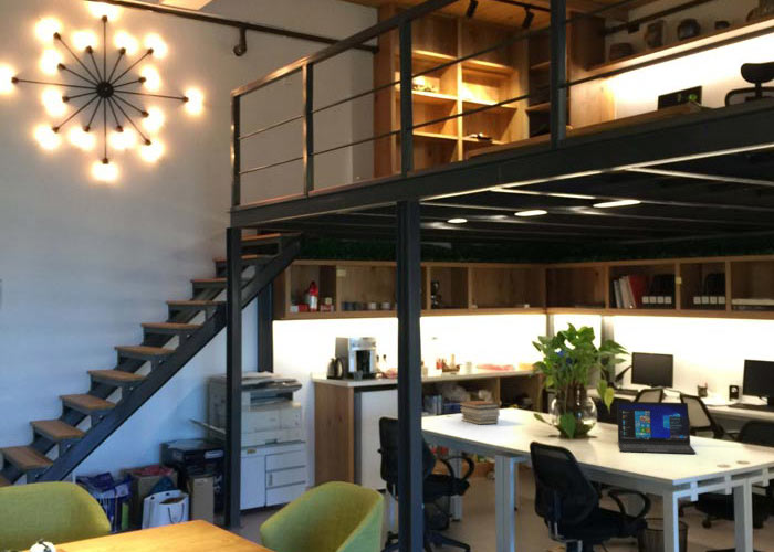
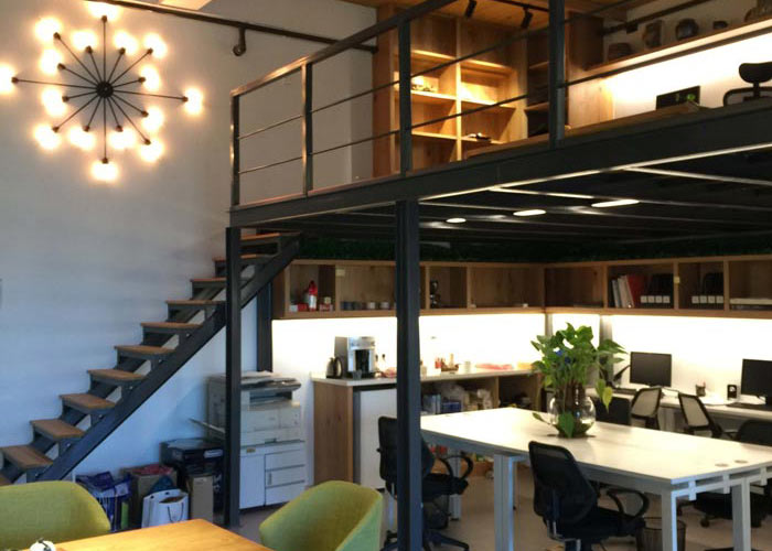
- book stack (479, 412)
- laptop (655, 426)
